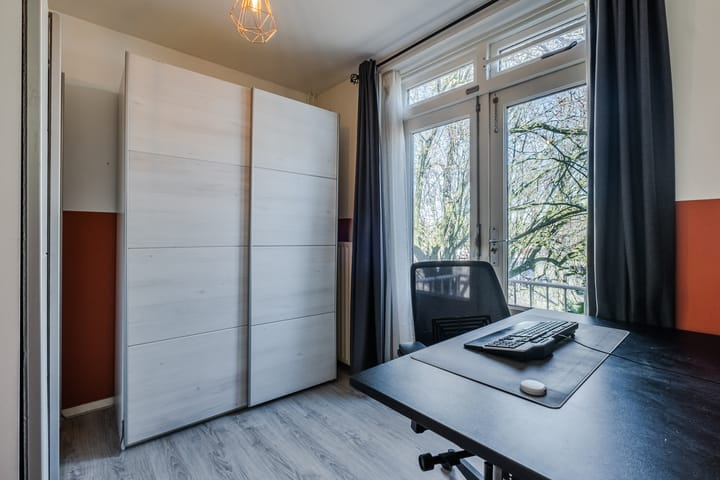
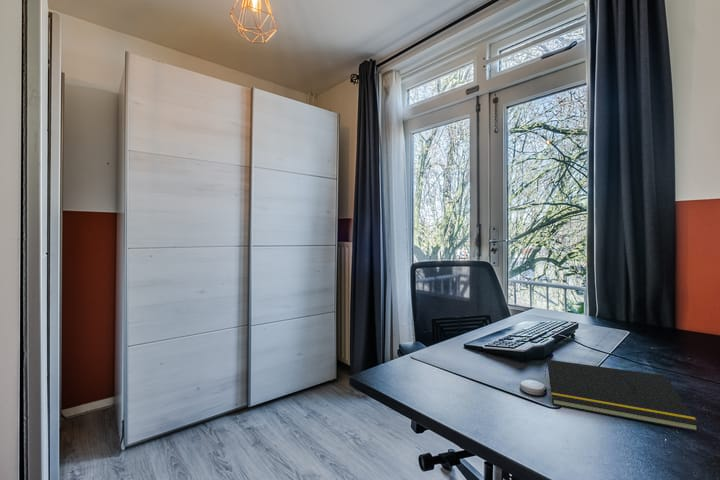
+ notepad (610, 389)
